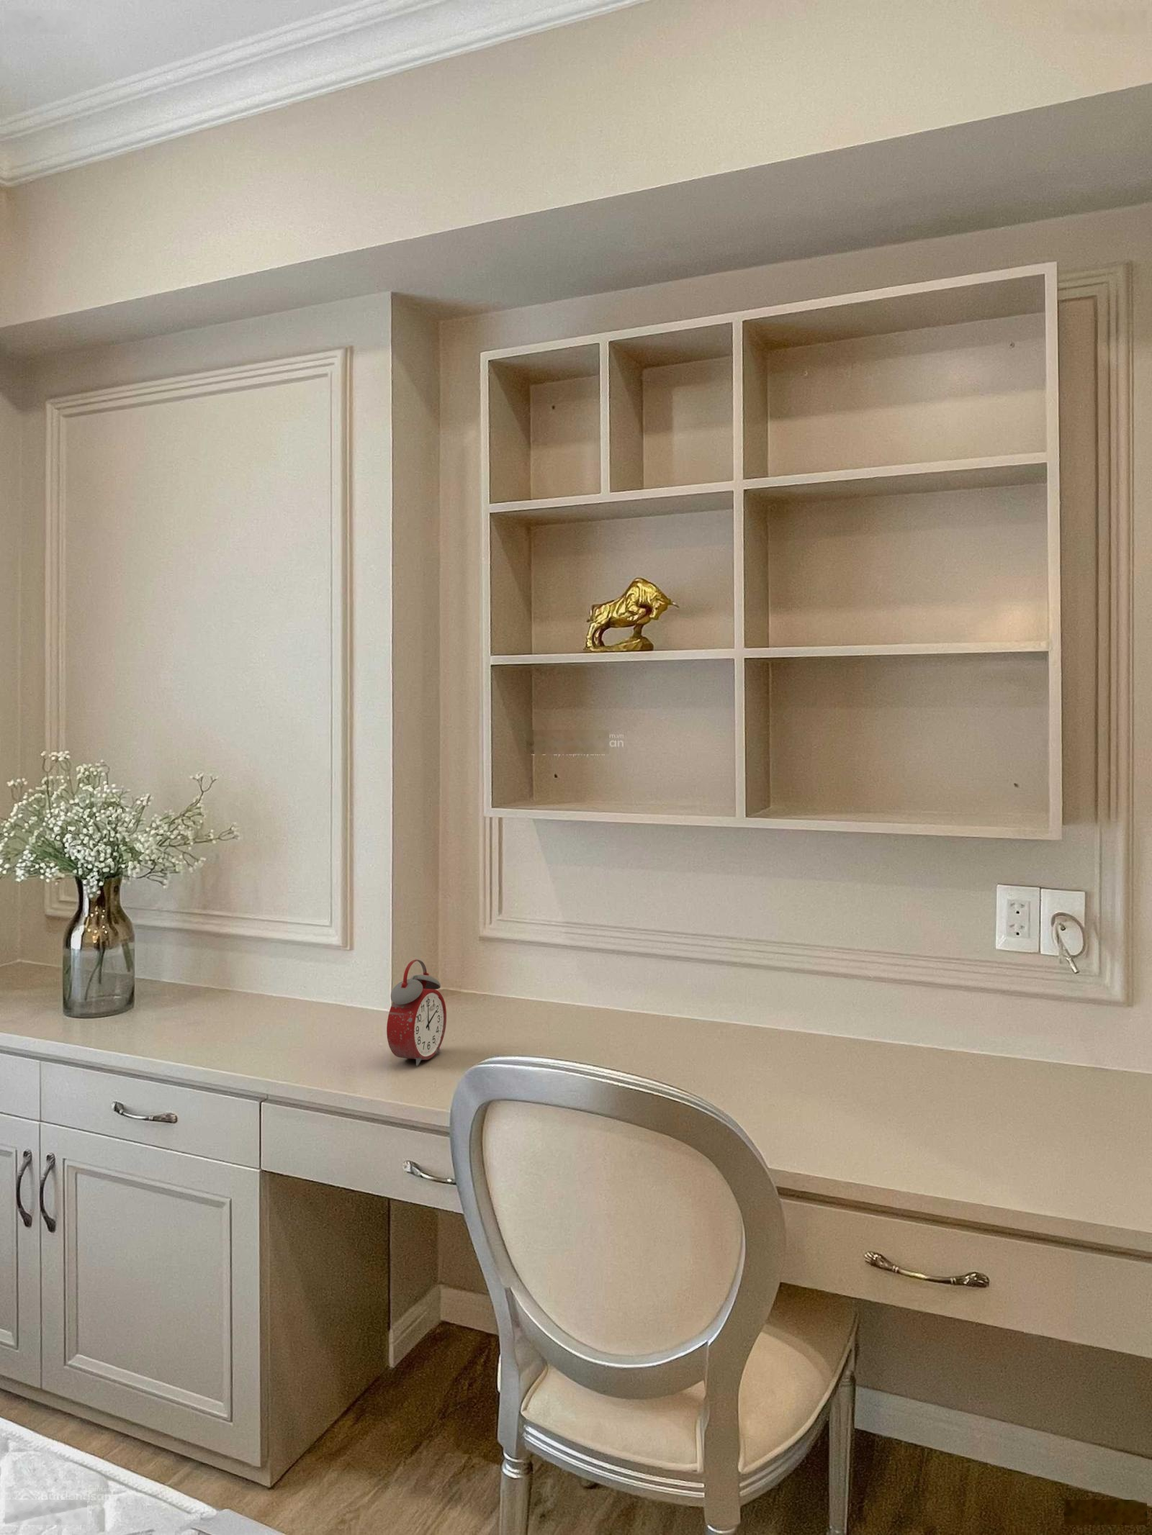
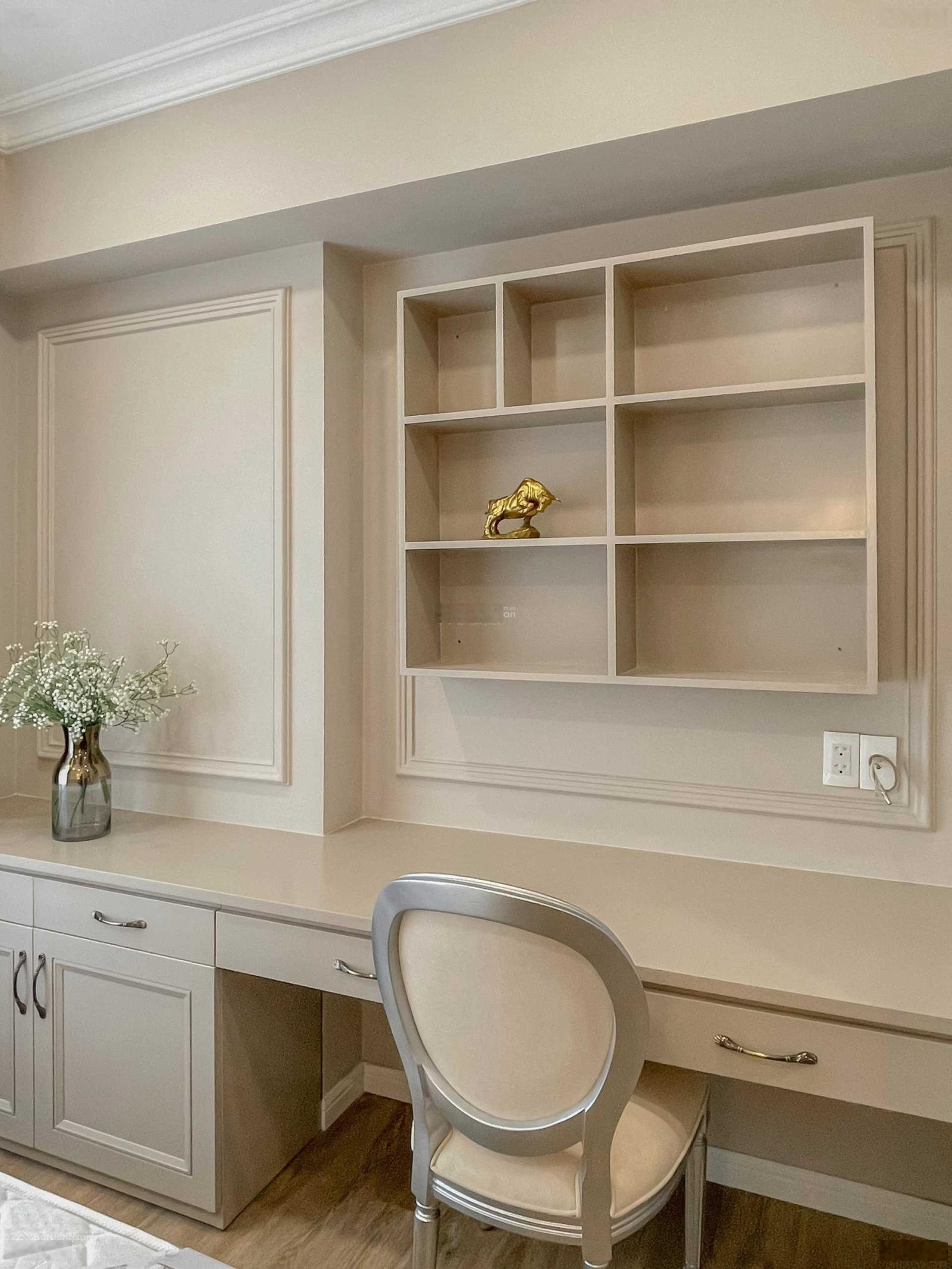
- alarm clock (416, 1009)
